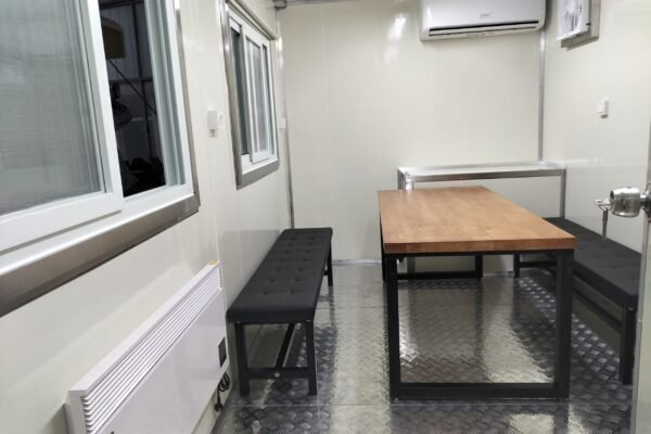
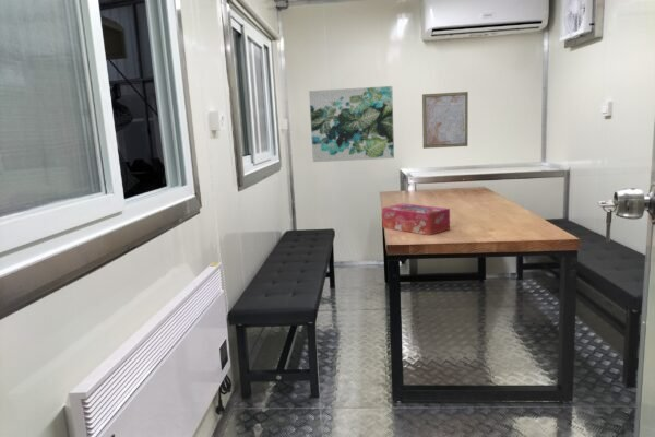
+ wall art (444, 120)
+ tissue box (415, 217)
+ wall art (352, 125)
